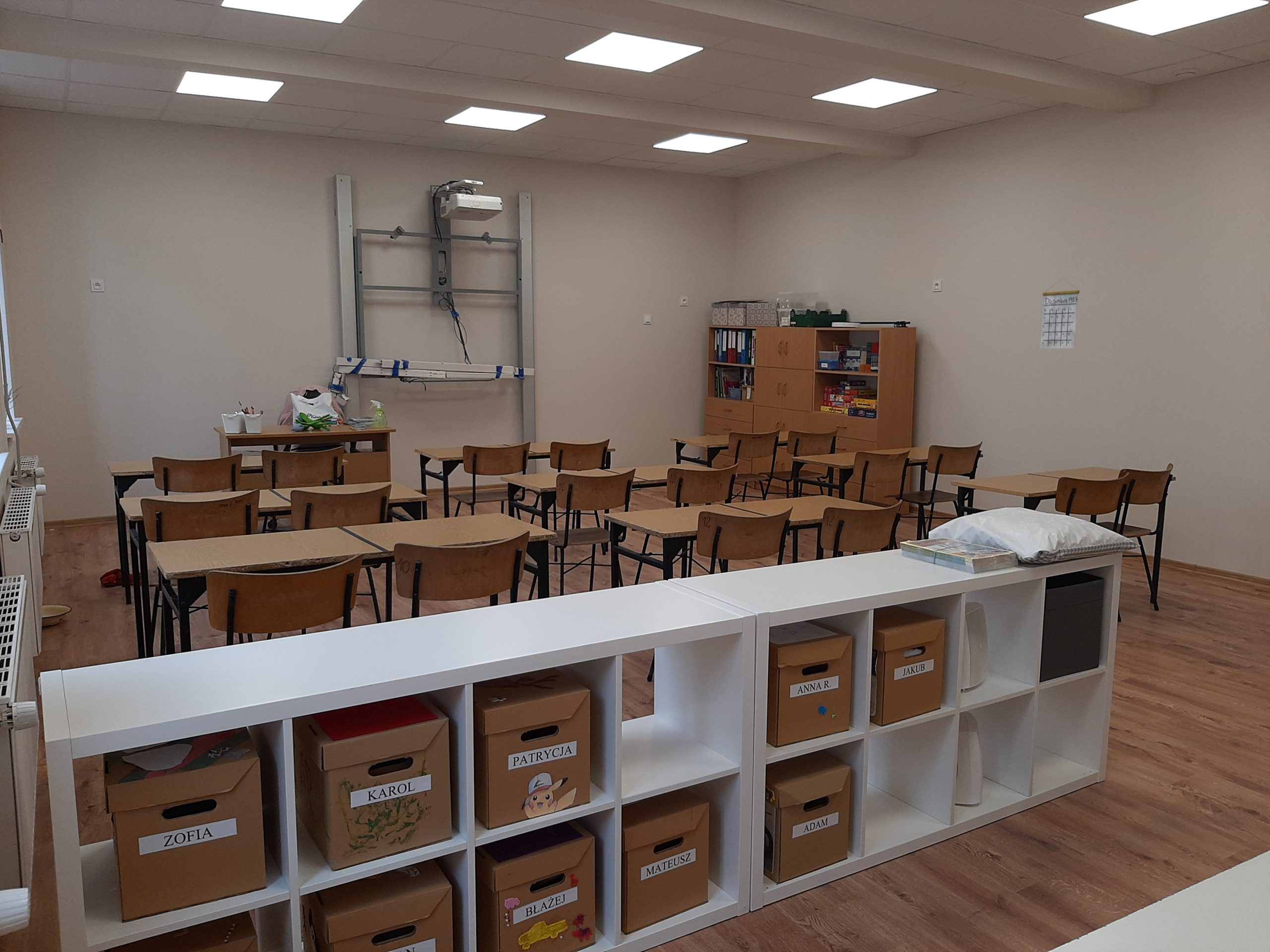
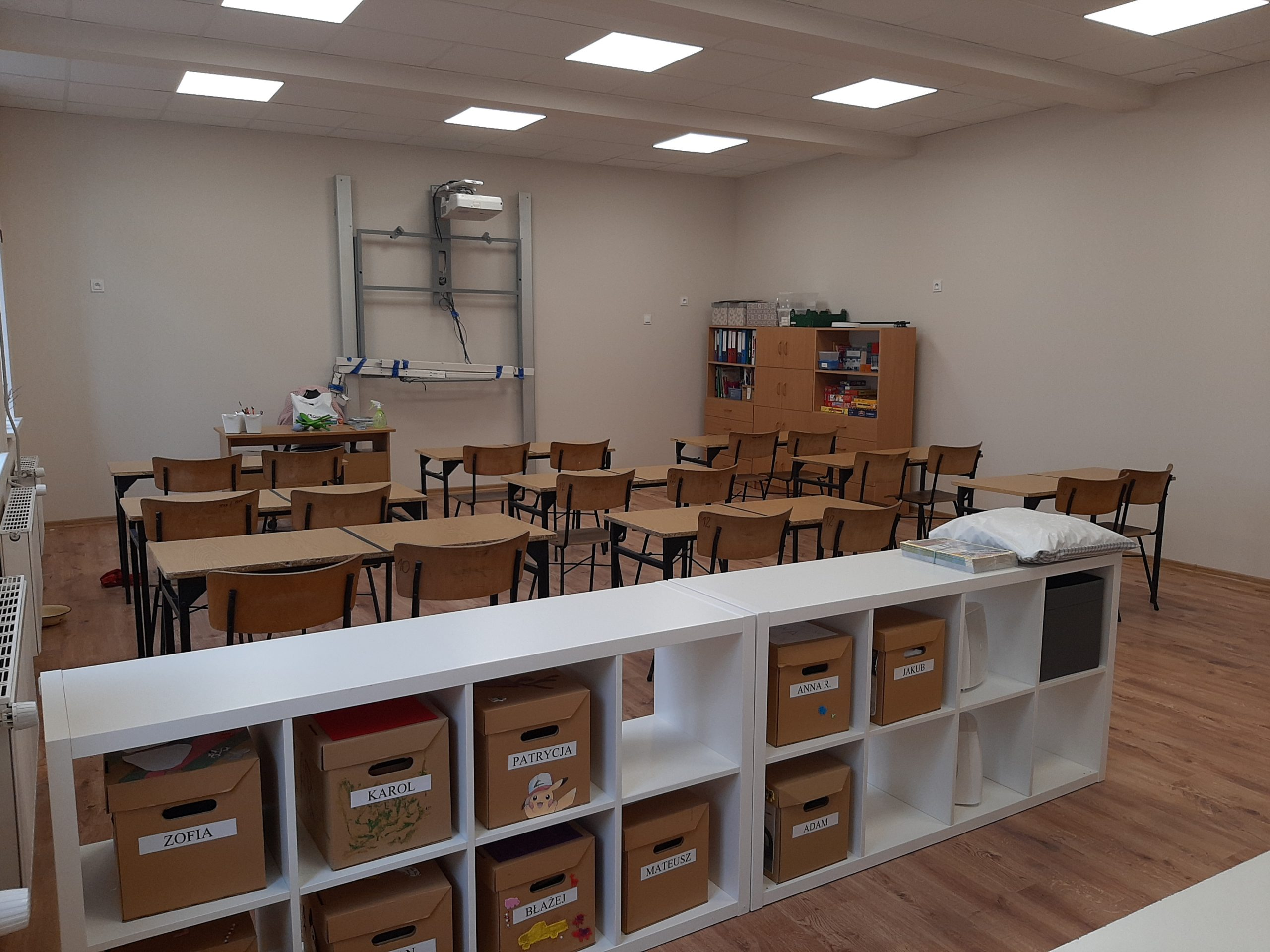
- calendar (1059, 313)
